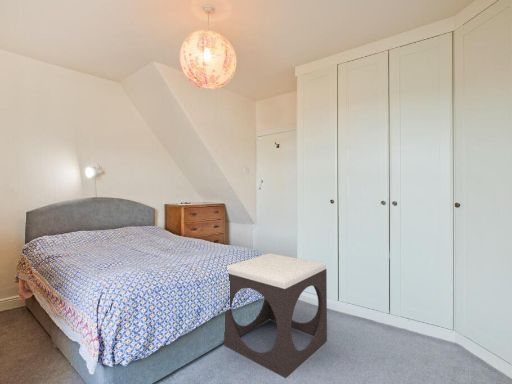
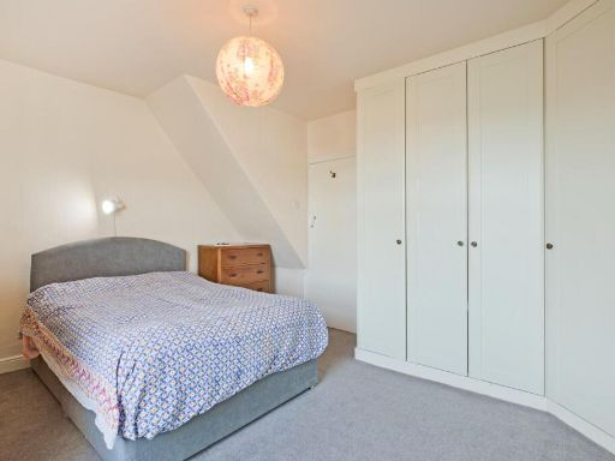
- footstool (275, 303)
